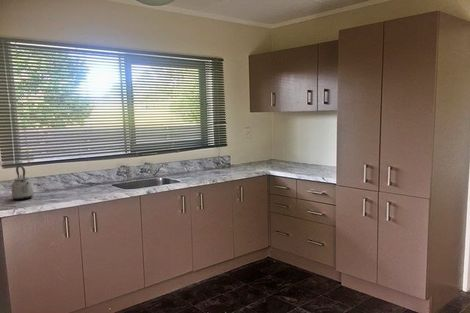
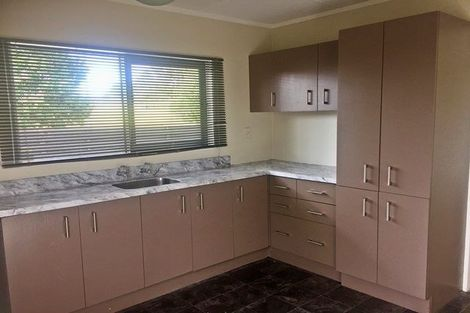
- kettle (23, 182)
